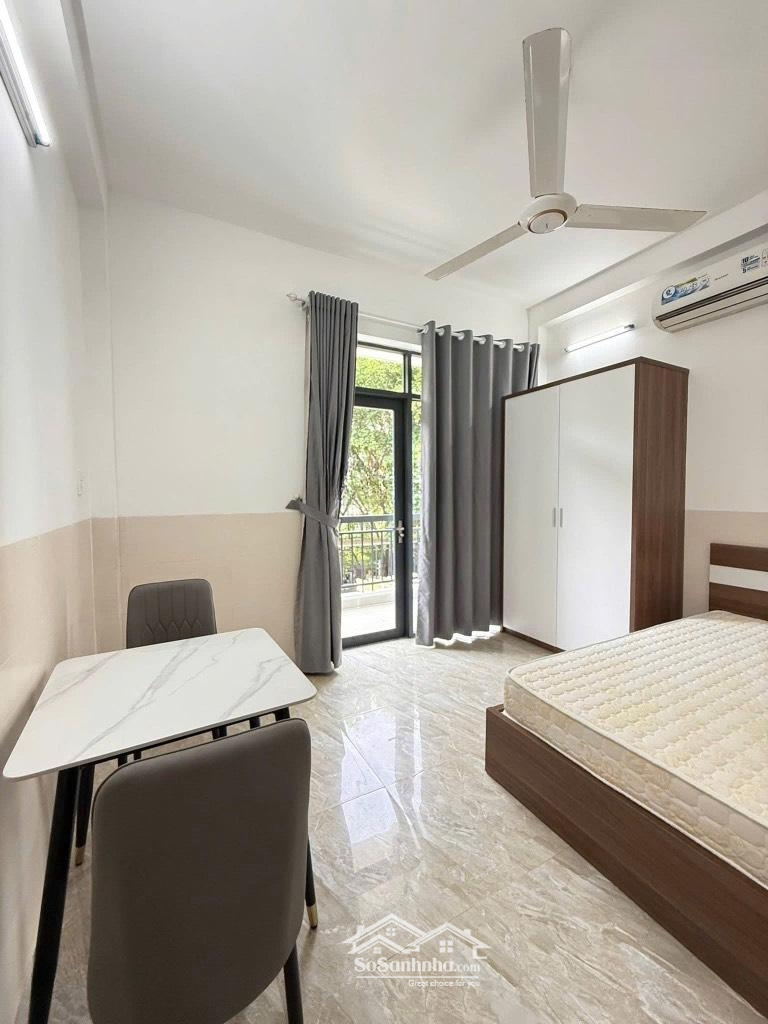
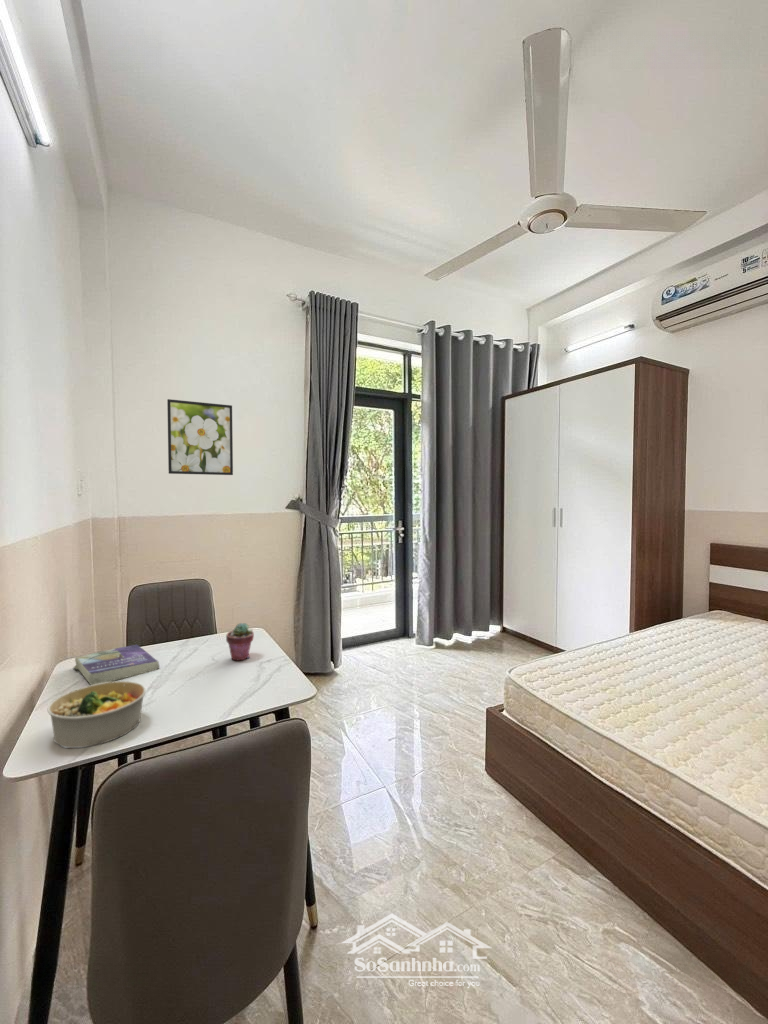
+ book (116, 661)
+ potted succulent (240, 640)
+ bowl (99, 711)
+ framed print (201, 438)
